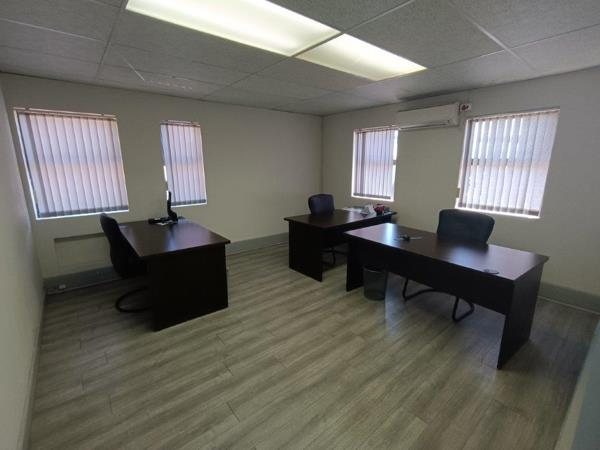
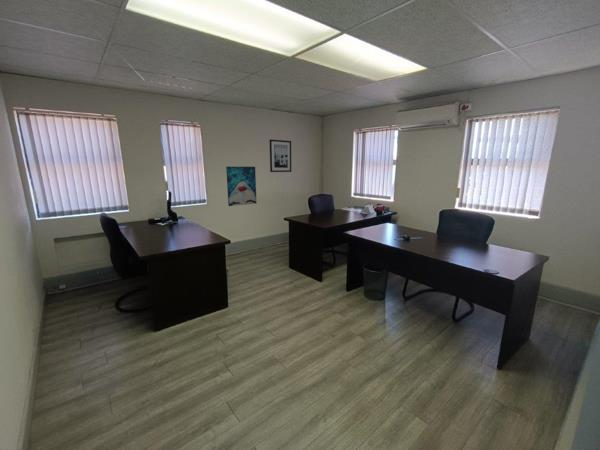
+ wall art (280, 156)
+ wall art (242, 185)
